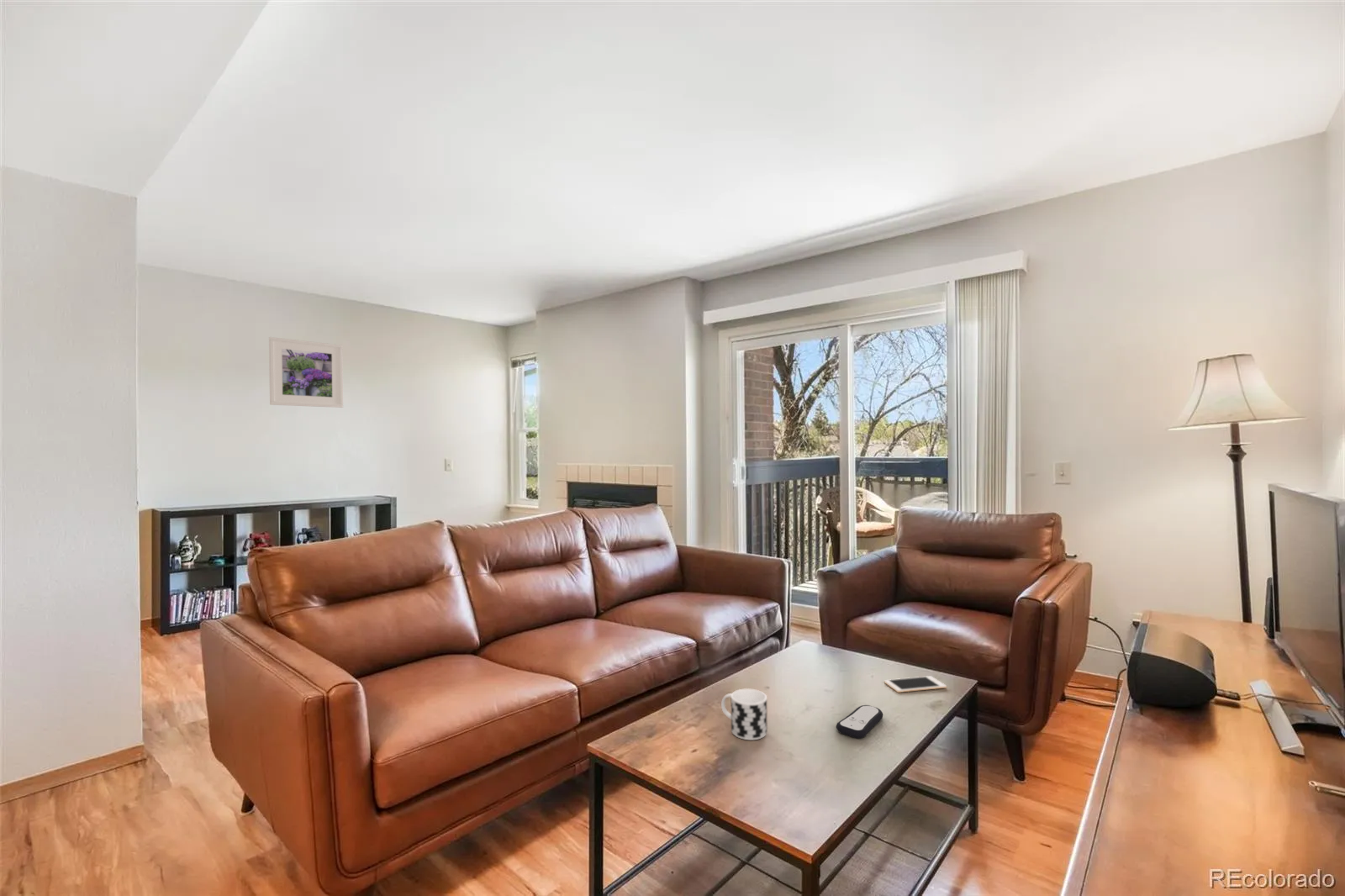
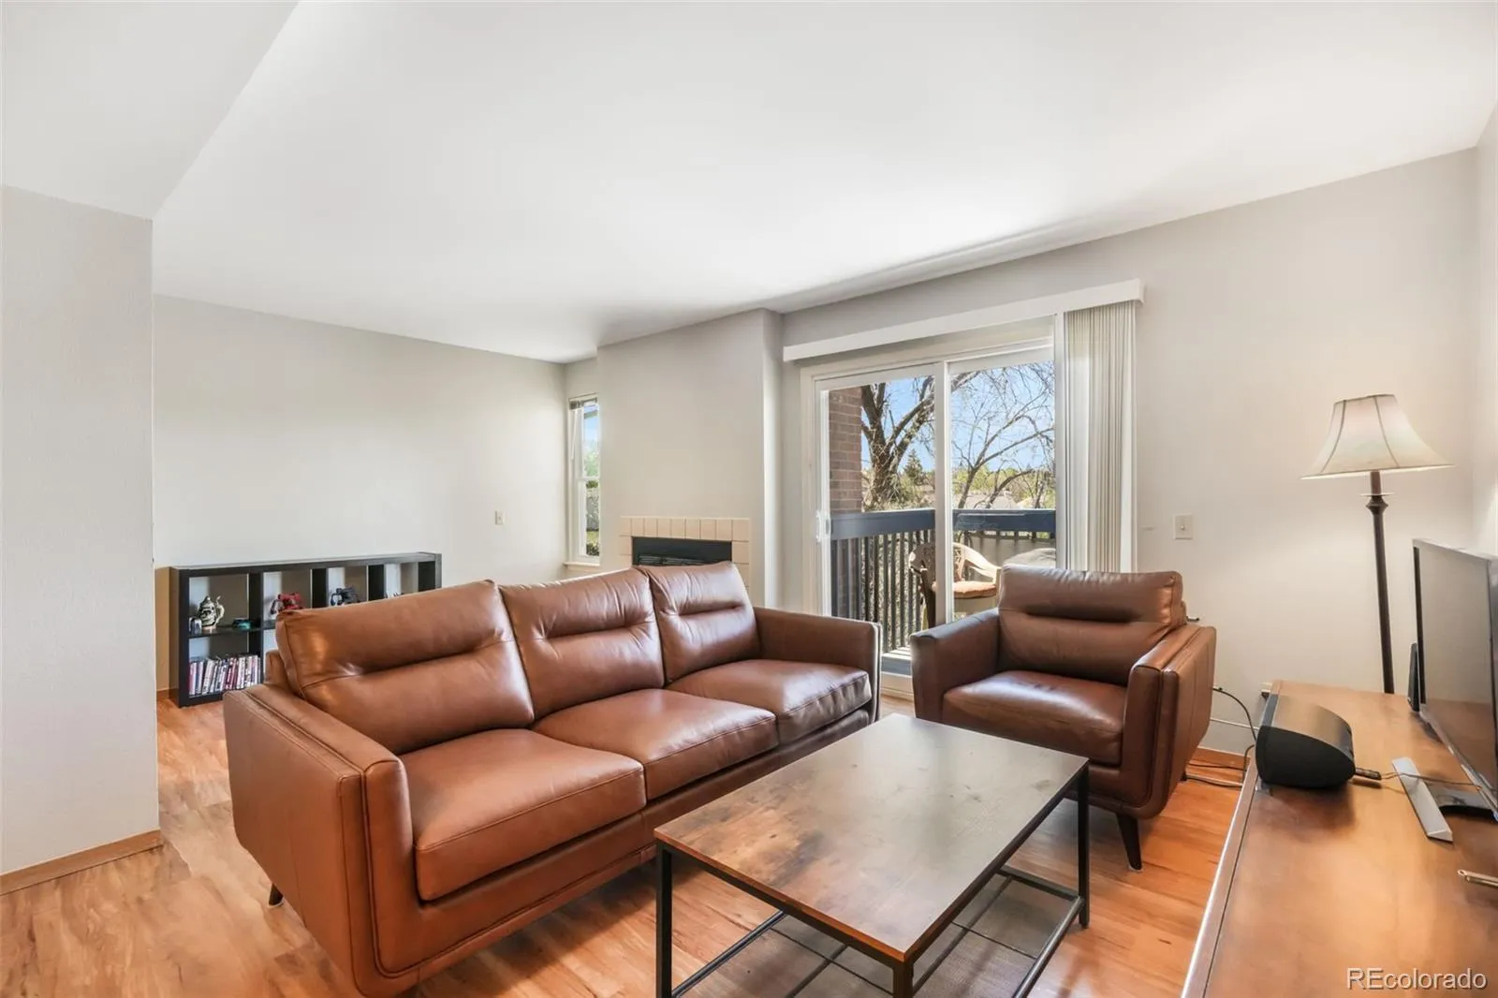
- remote control (861, 719)
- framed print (307, 373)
- cup (743, 712)
- cell phone (915, 683)
